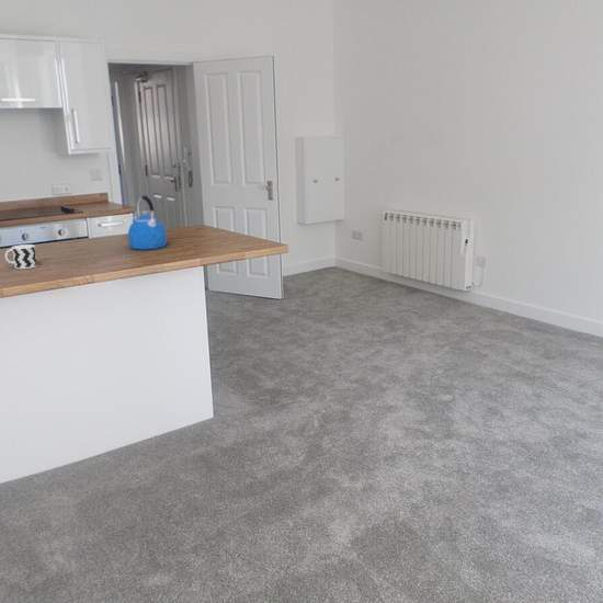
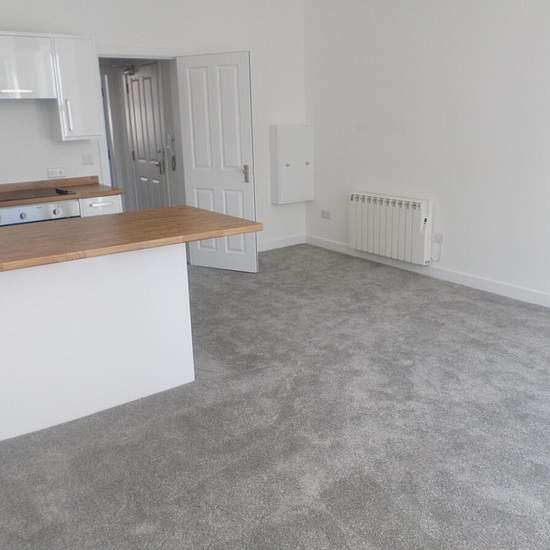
- kettle (144, 220)
- cup (21, 257)
